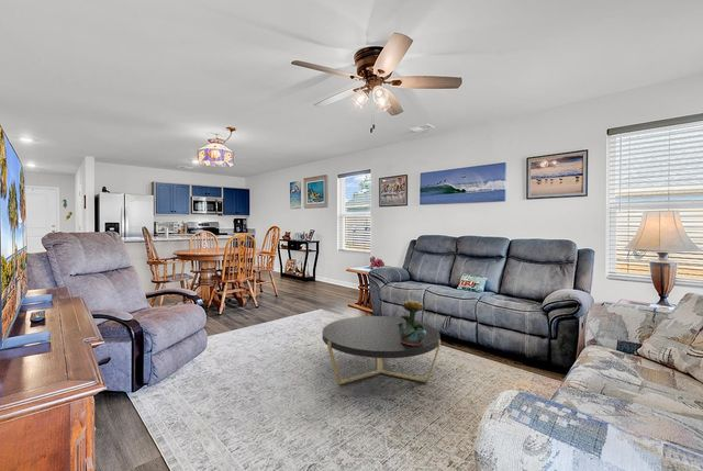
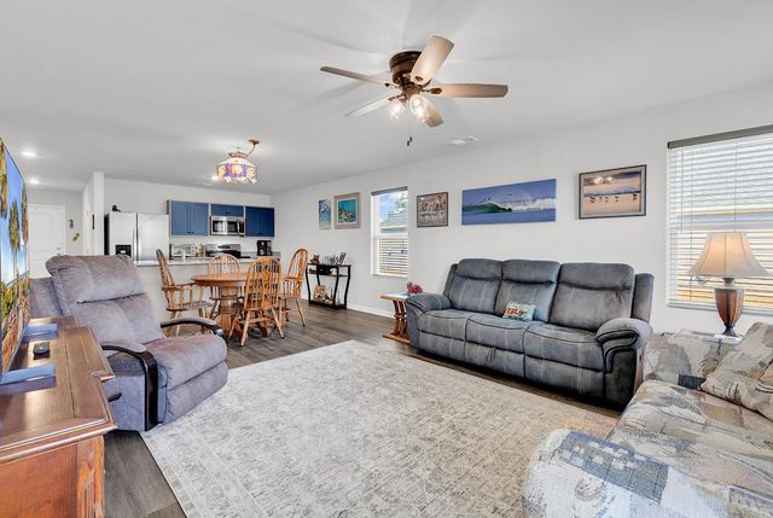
- potted flower (411, 321)
- coffee table (380, 351)
